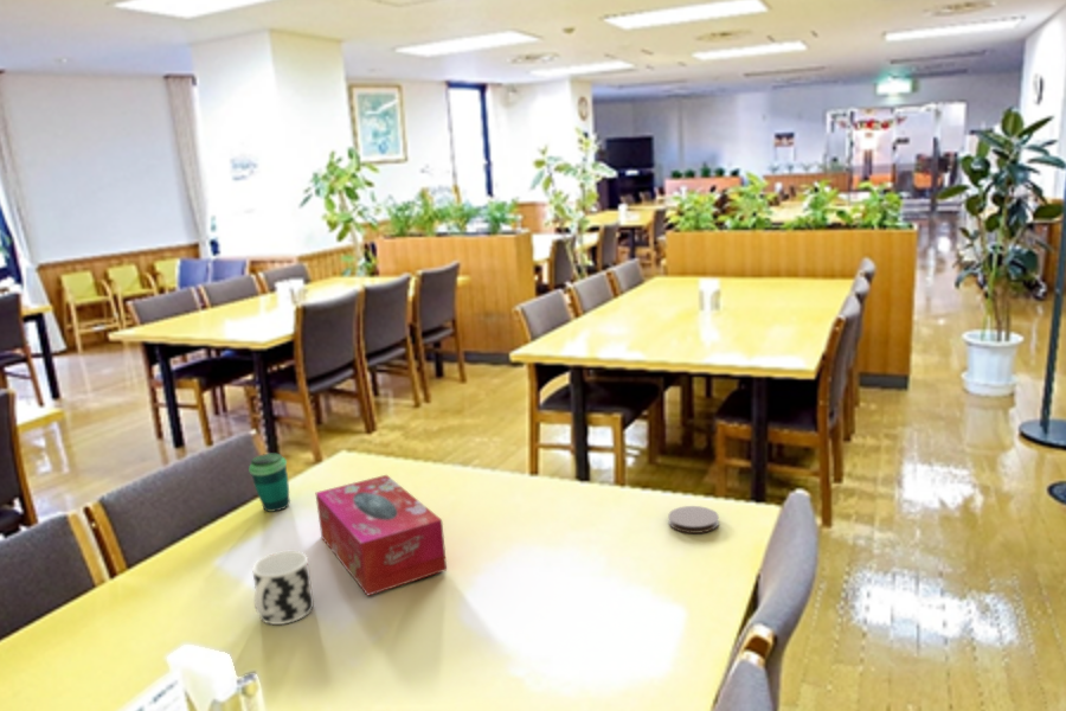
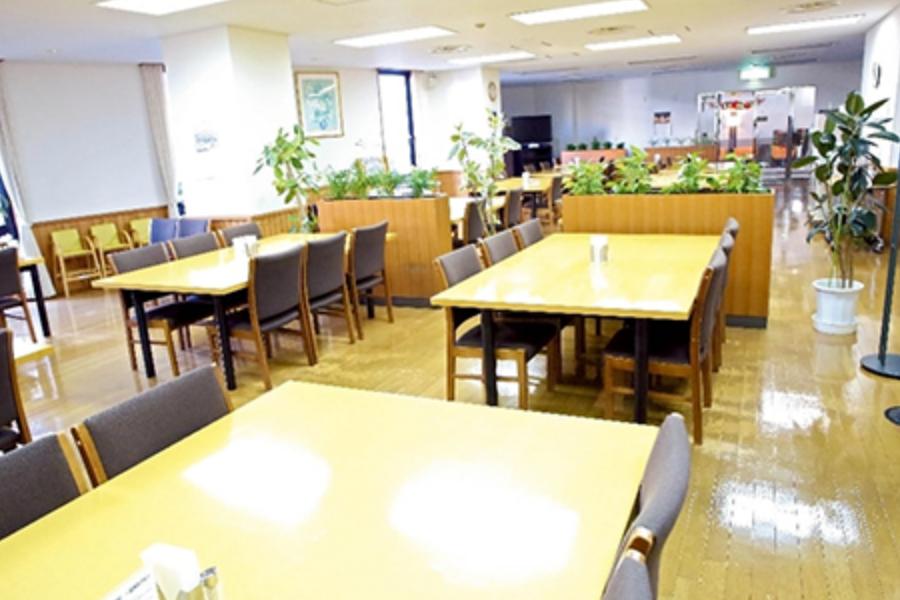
- cup (270, 482)
- tissue box (378, 529)
- coaster (693, 519)
- cup (278, 591)
